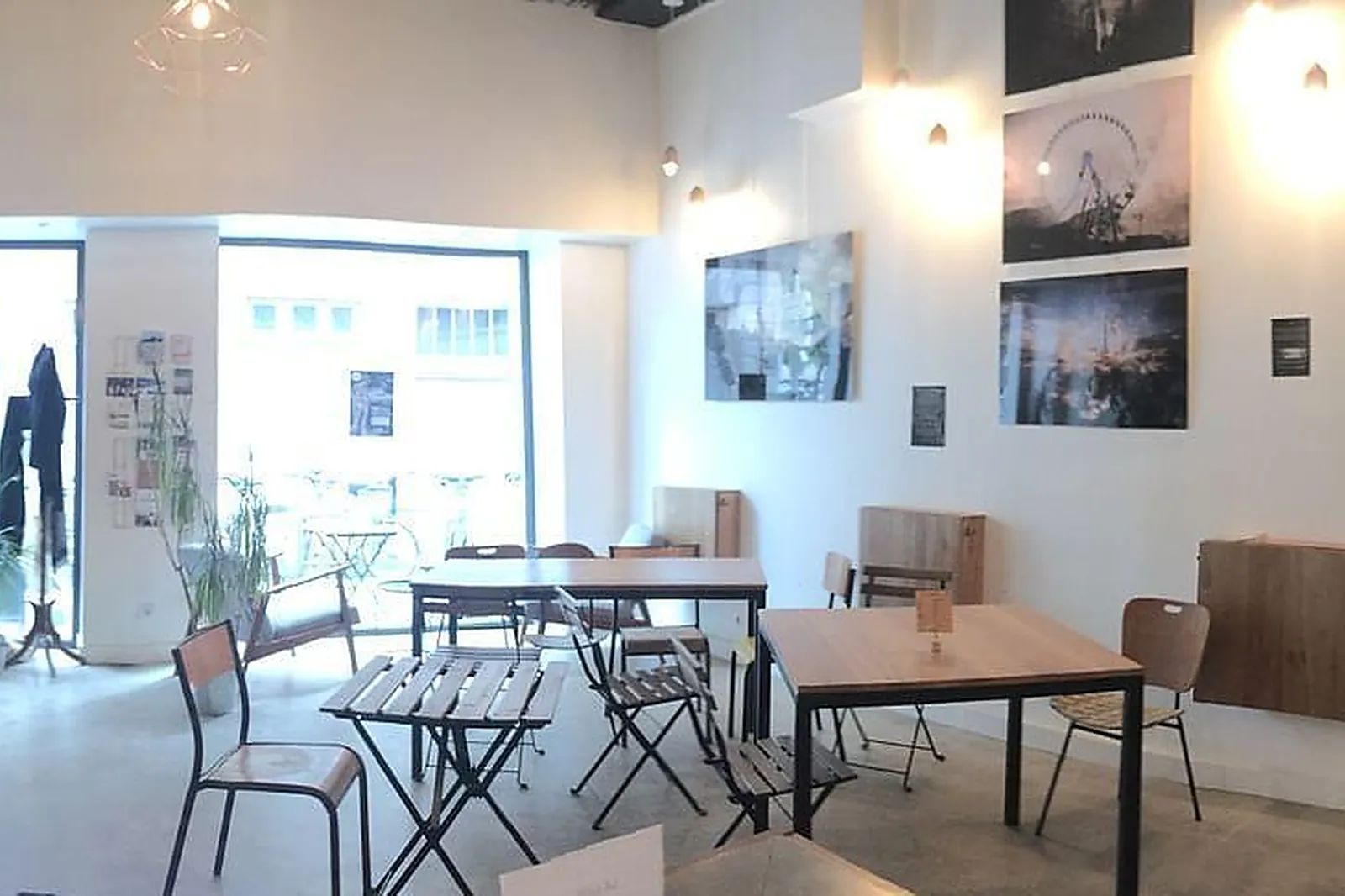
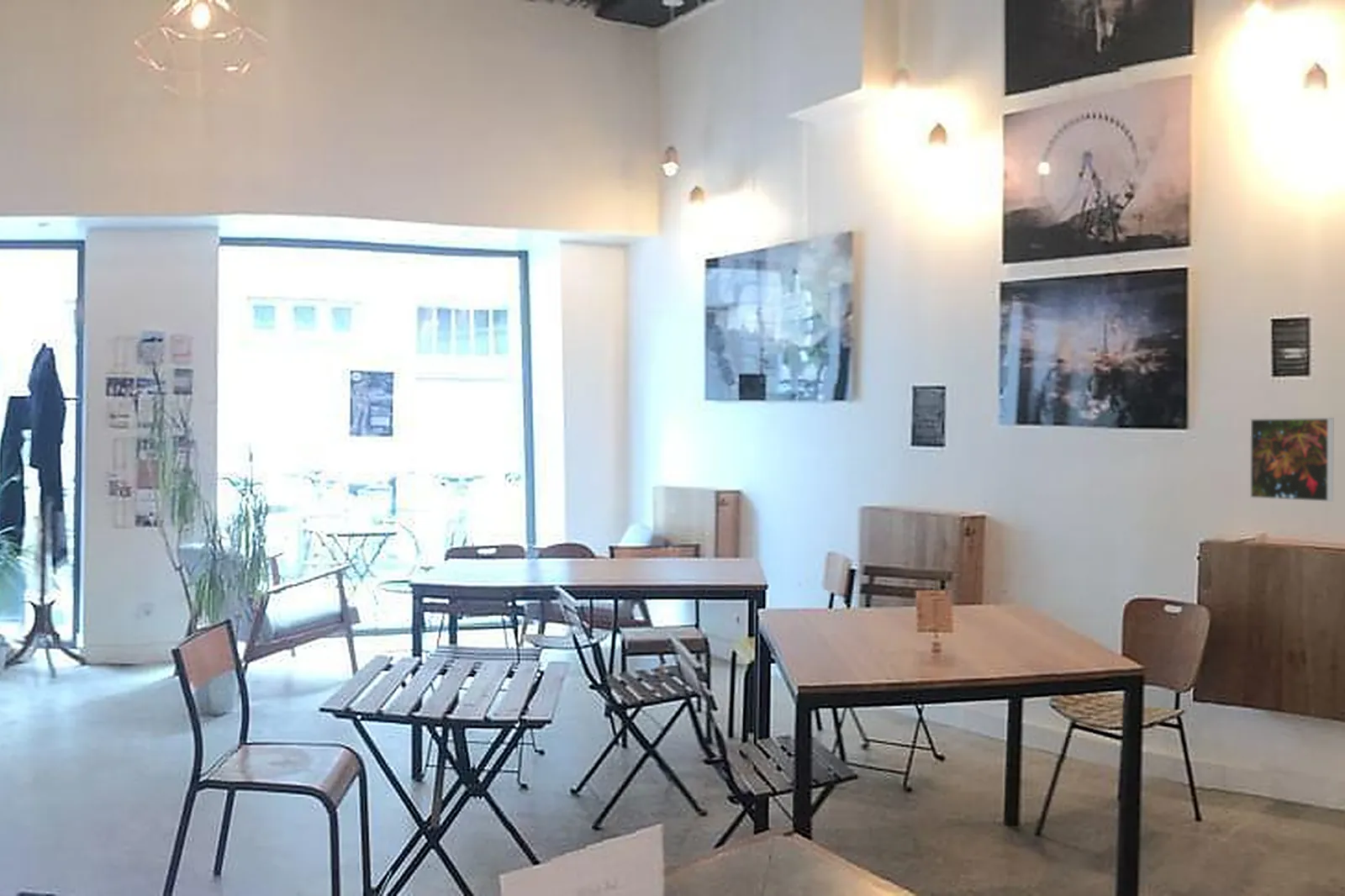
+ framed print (1290, 459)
